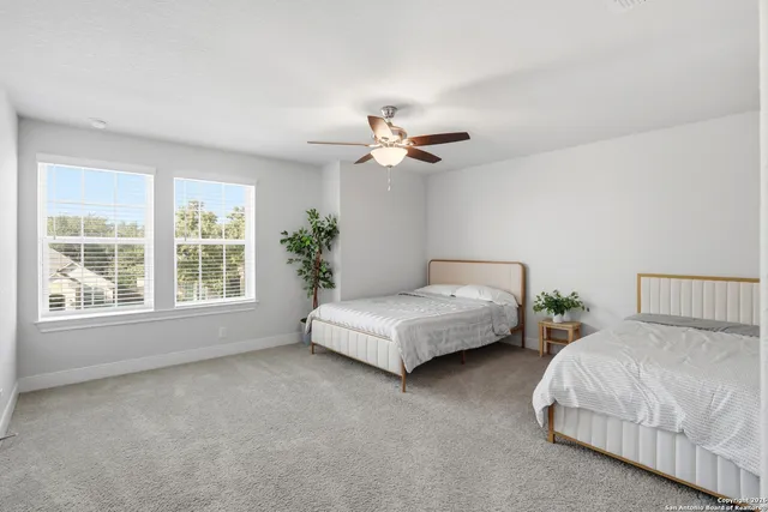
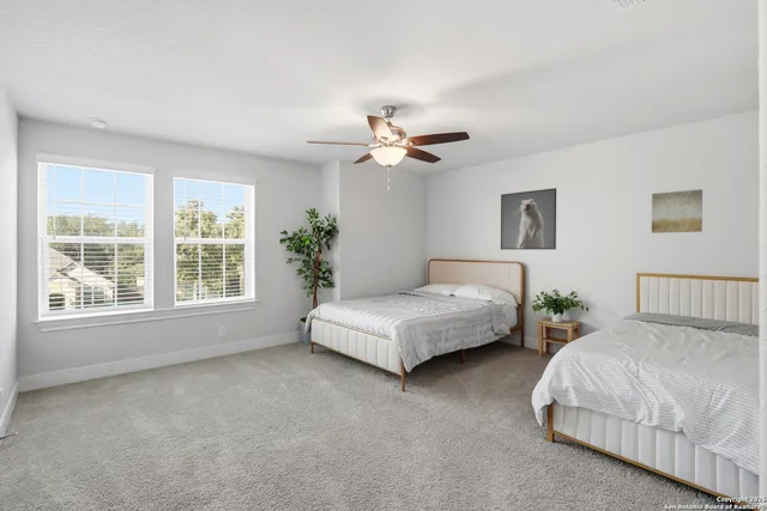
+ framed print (526, 220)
+ wall art (676, 212)
